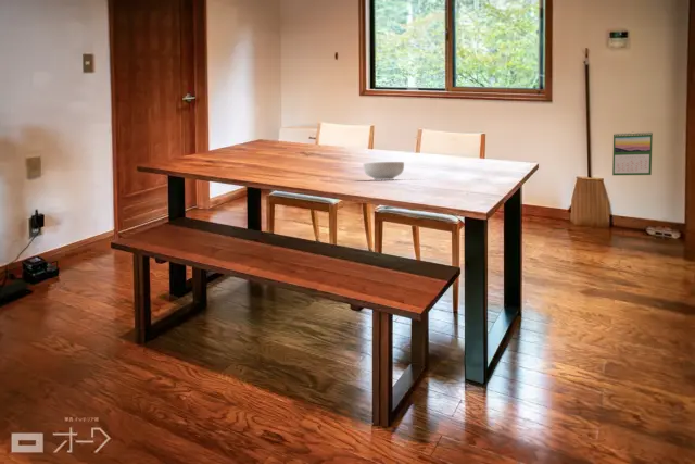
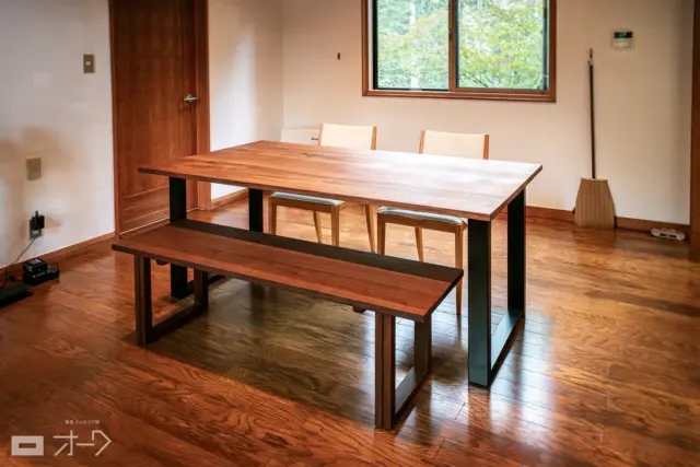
- cereal bowl (383, 171)
- calendar (632, 153)
